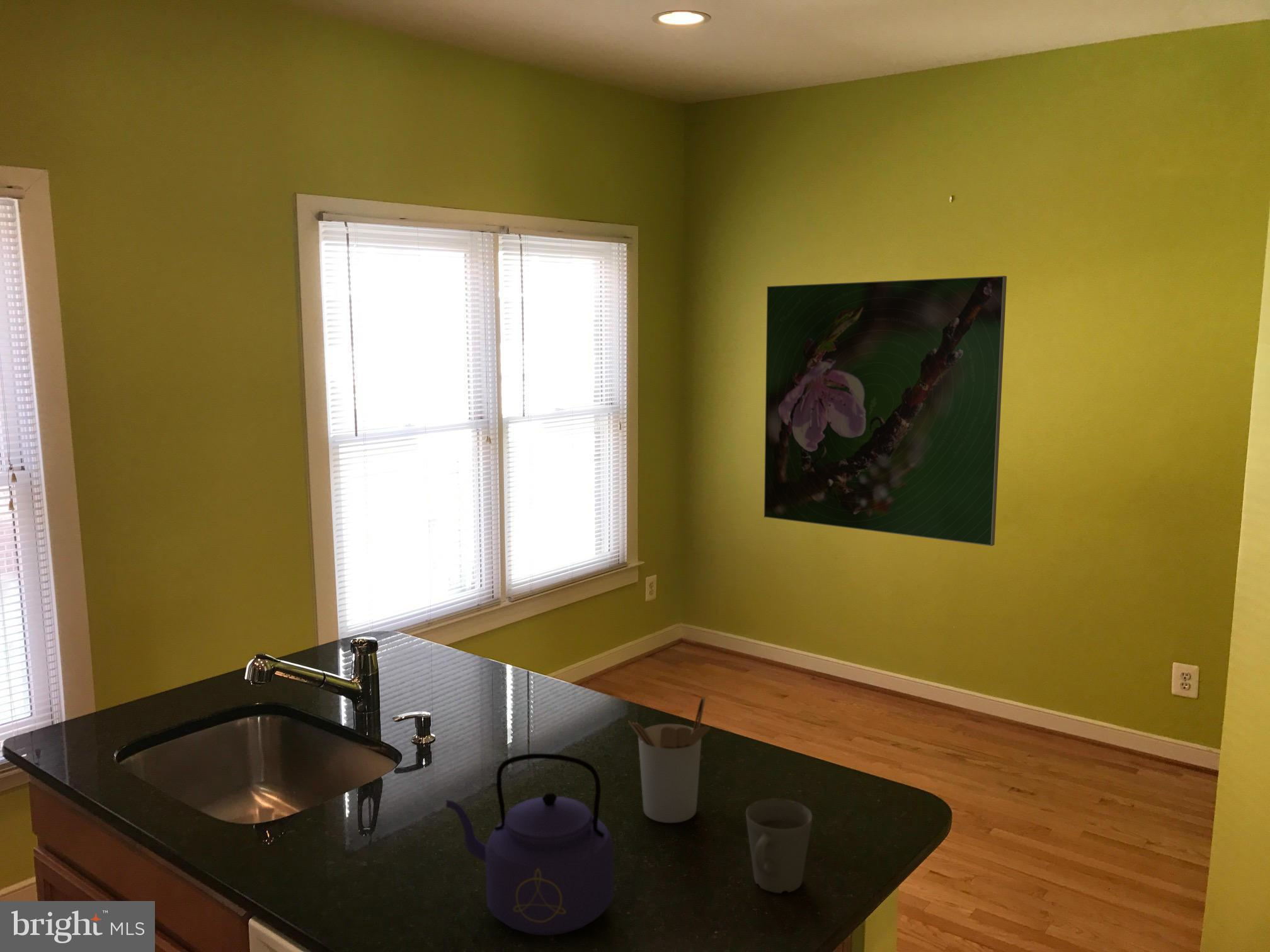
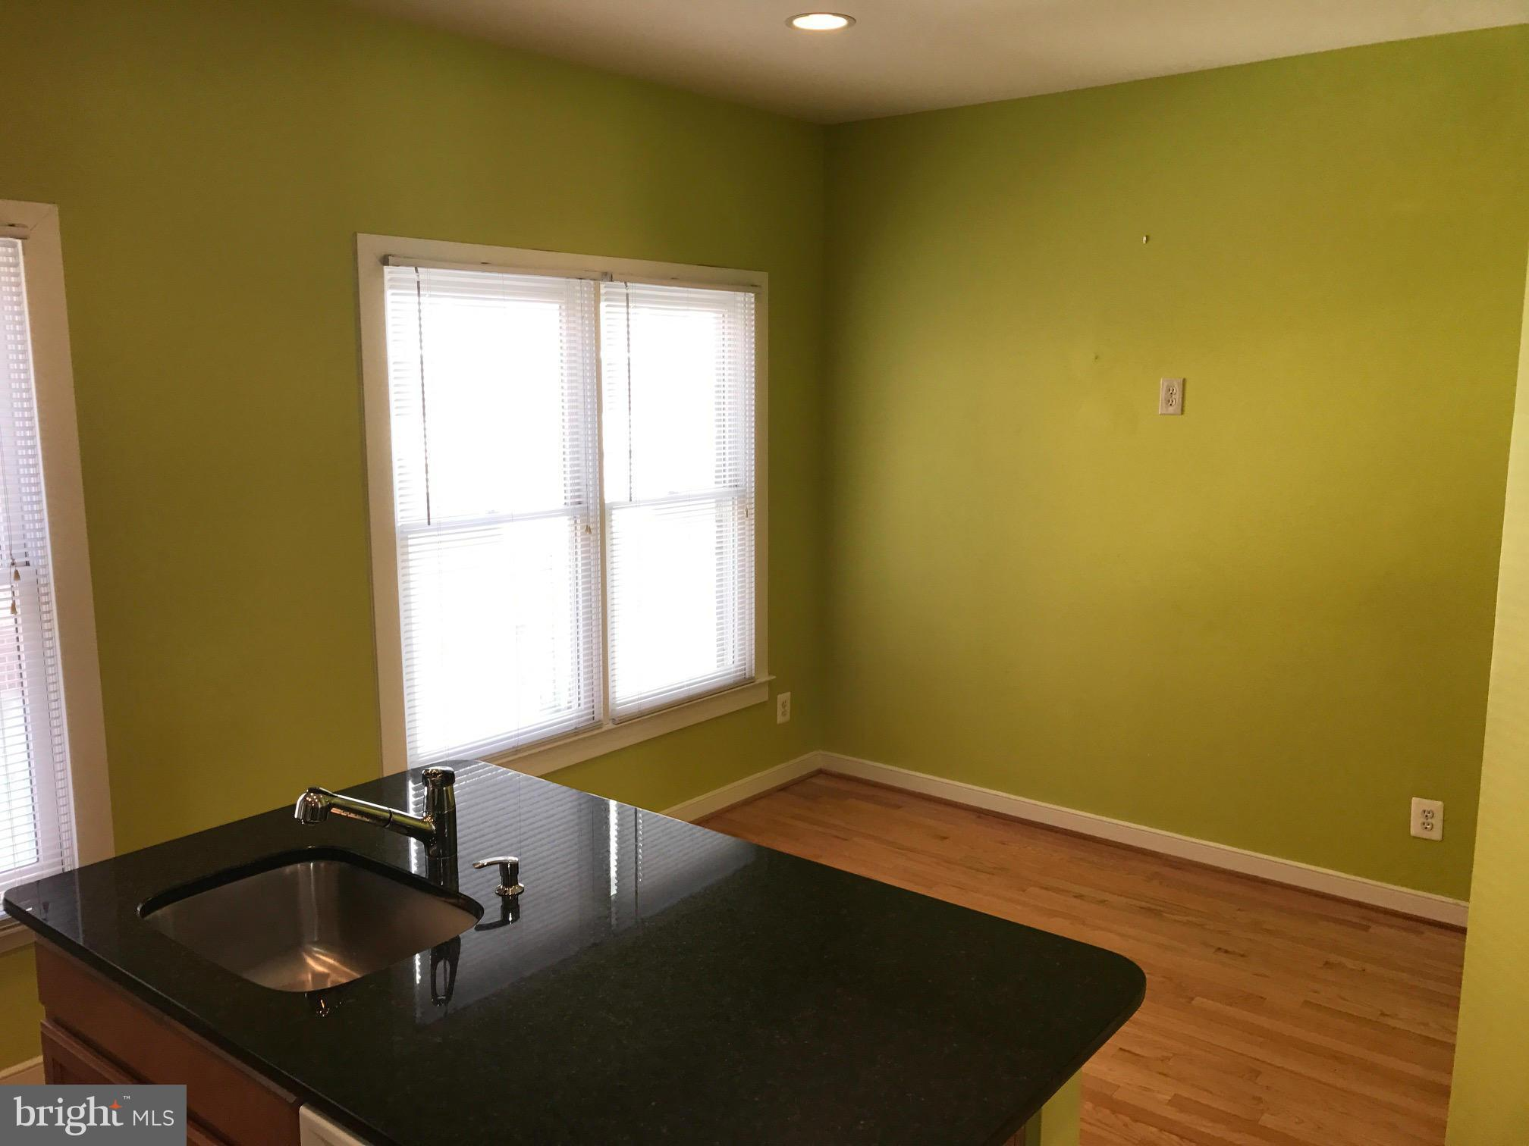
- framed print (874, 407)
- utensil holder (675, 762)
- mug (774, 852)
- kettle (528, 829)
